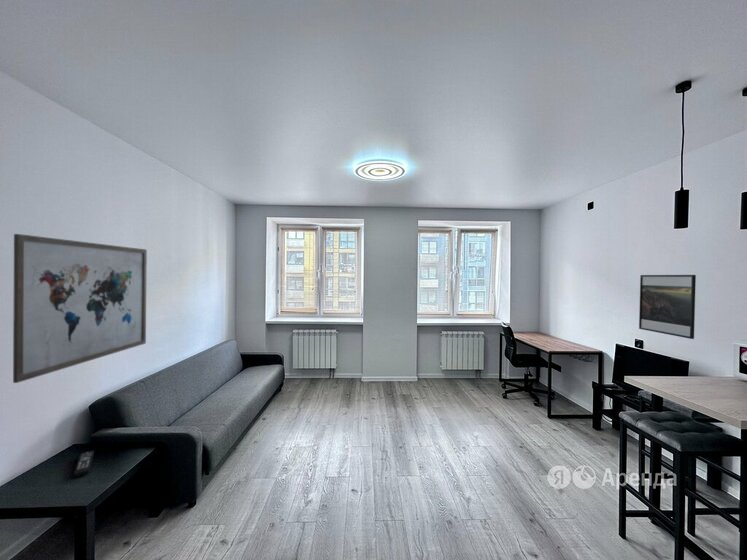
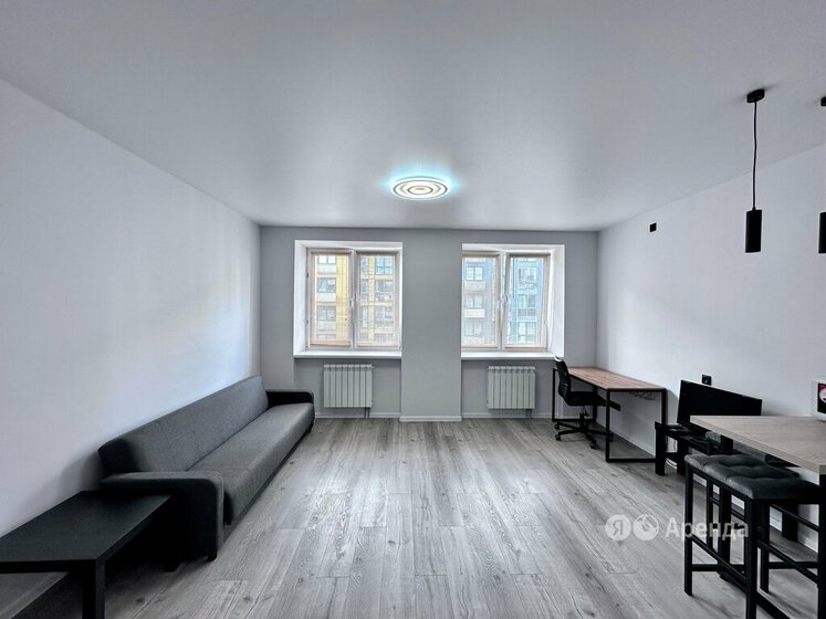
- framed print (664, 304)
- wall art (94, 301)
- remote control (84, 463)
